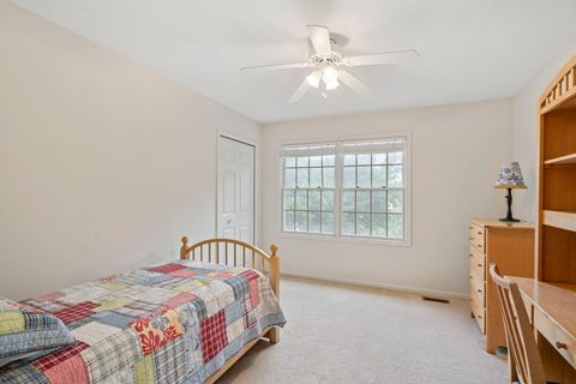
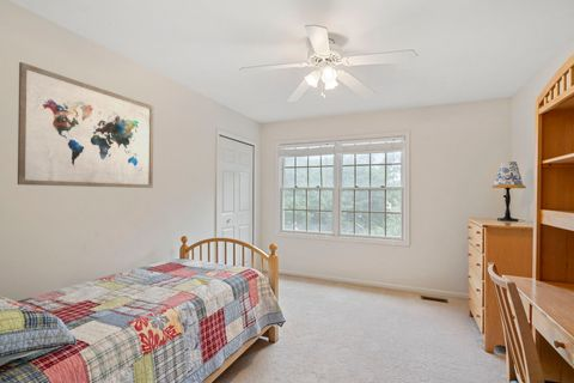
+ wall art (99, 138)
